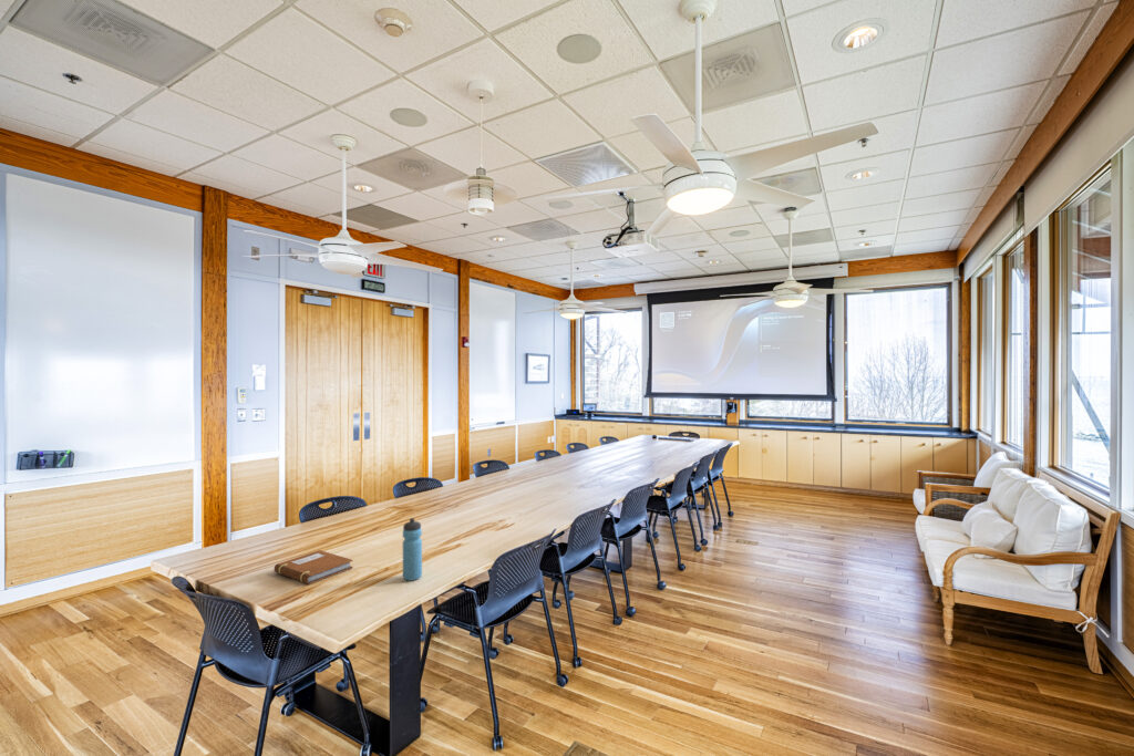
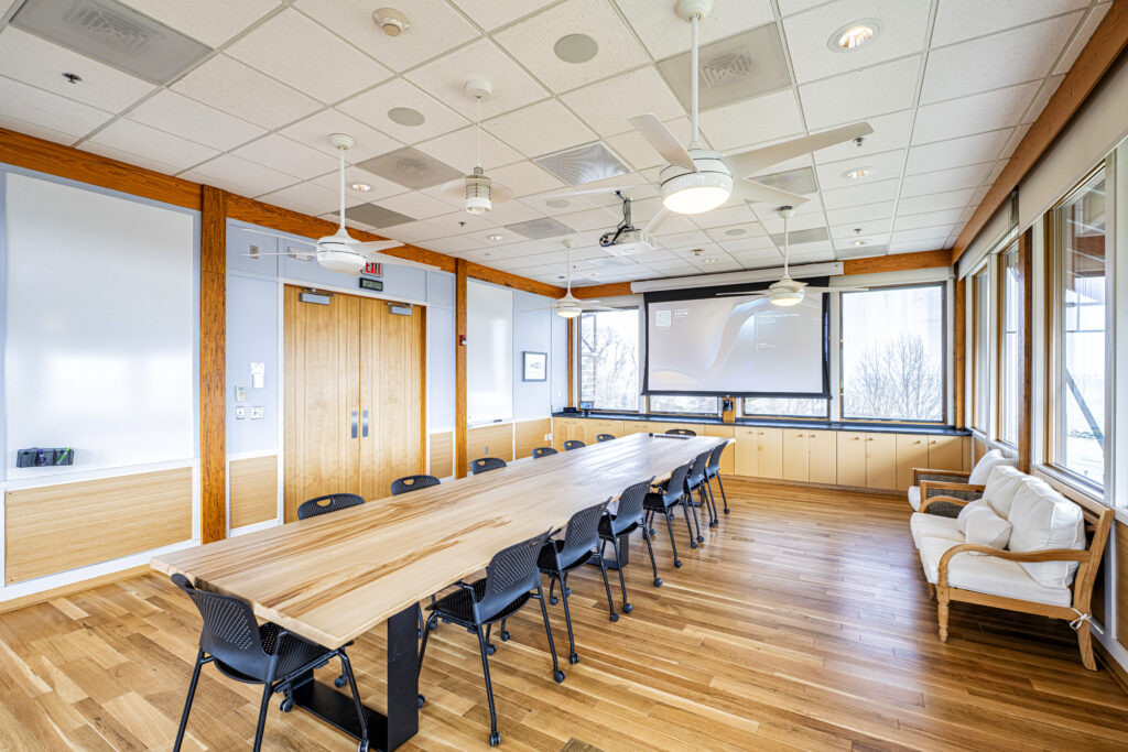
- notebook (312, 566)
- water bottle (412, 548)
